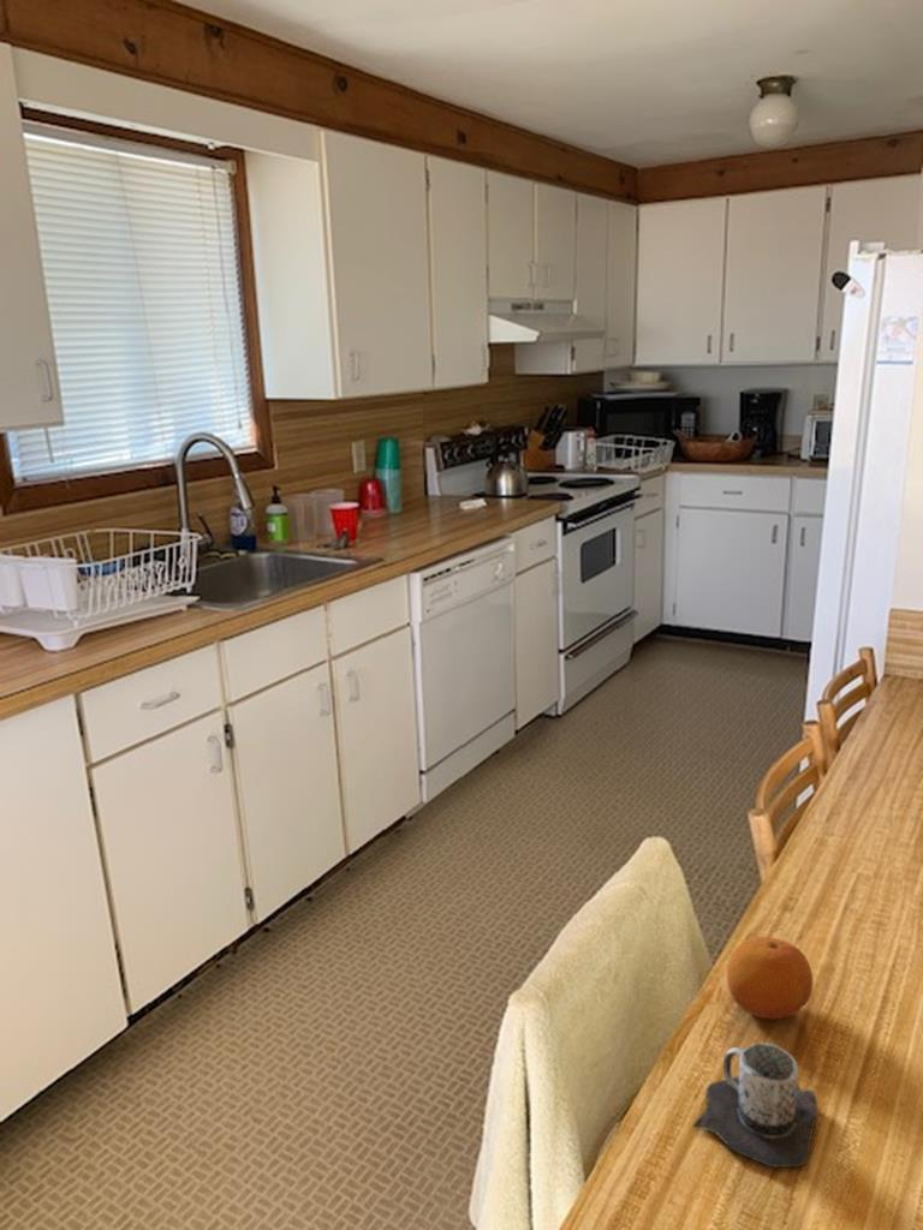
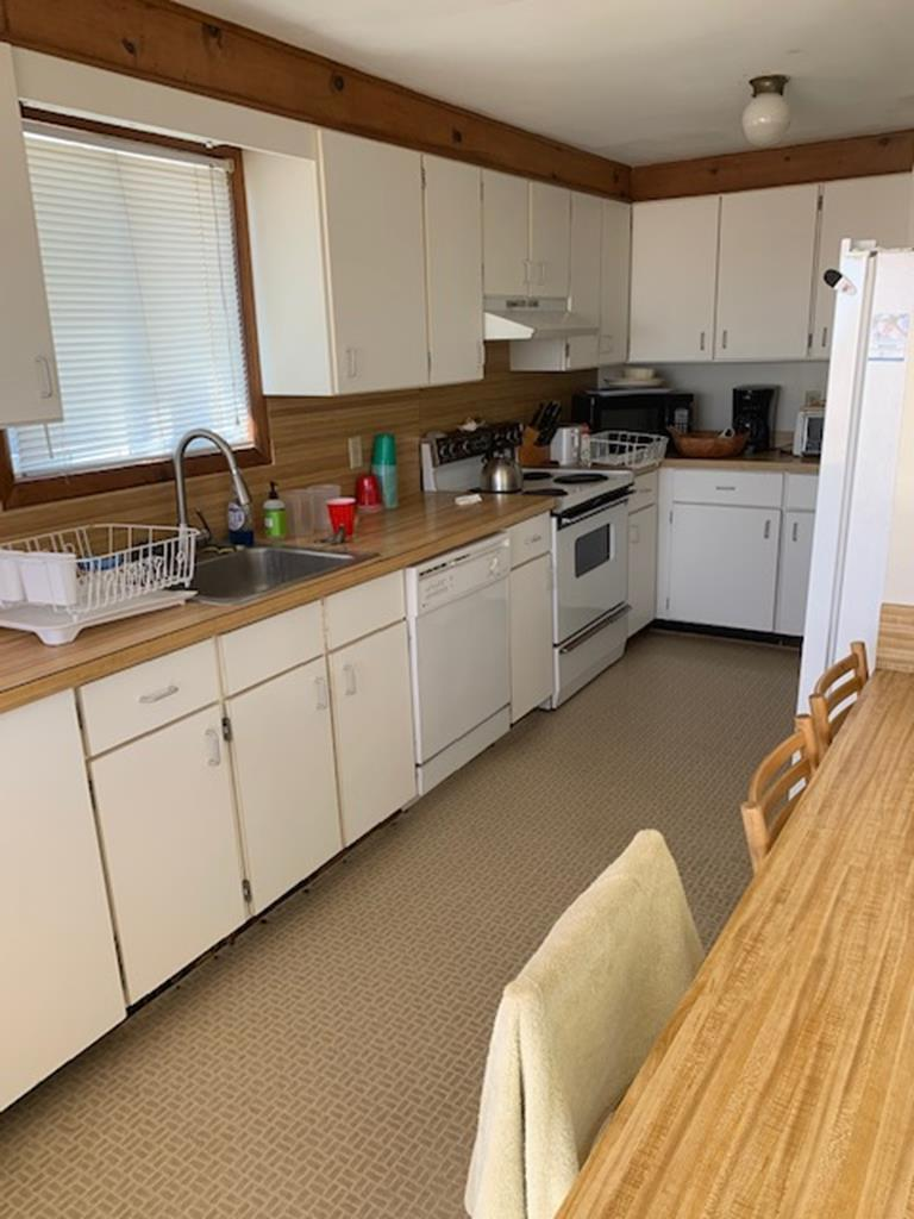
- fruit (769, 975)
- mug (760, 1086)
